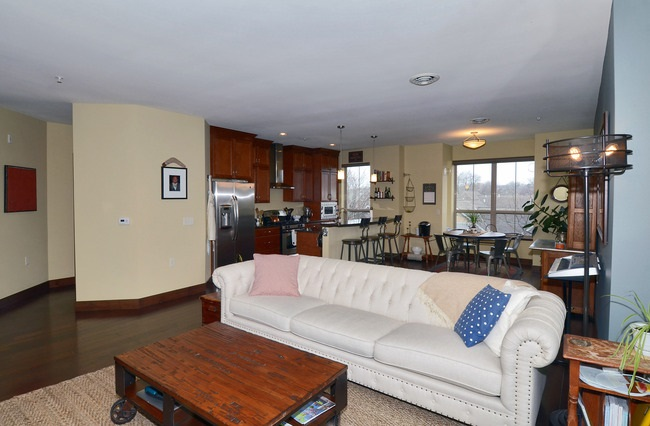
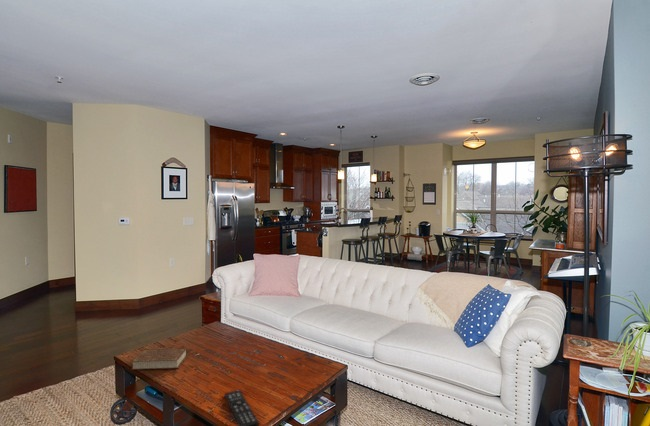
+ book (160, 358)
+ remote control (240, 407)
